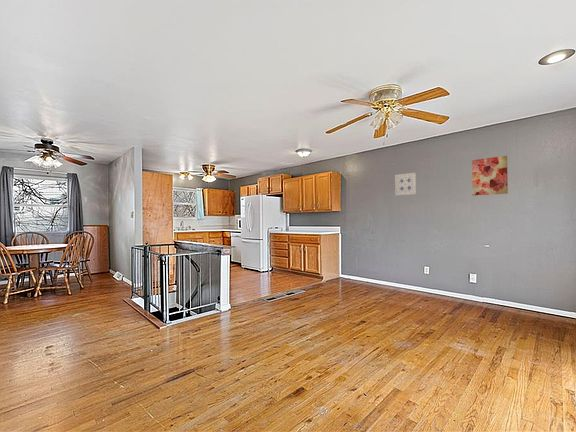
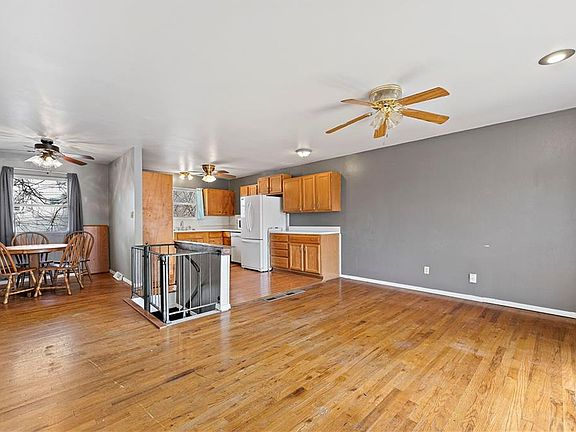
- wall art (405, 184)
- wall art (489, 176)
